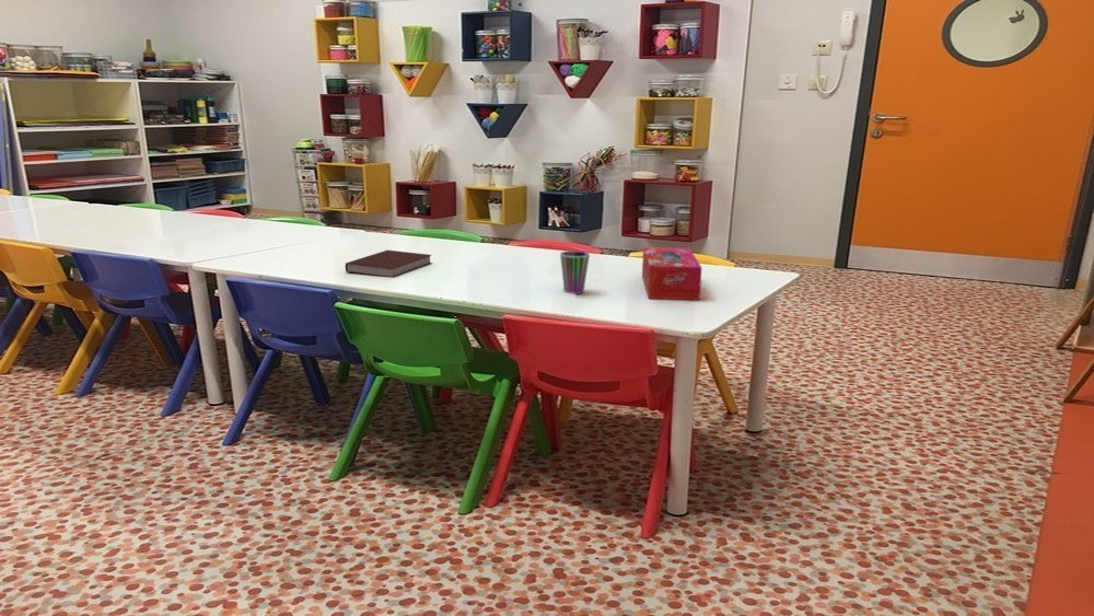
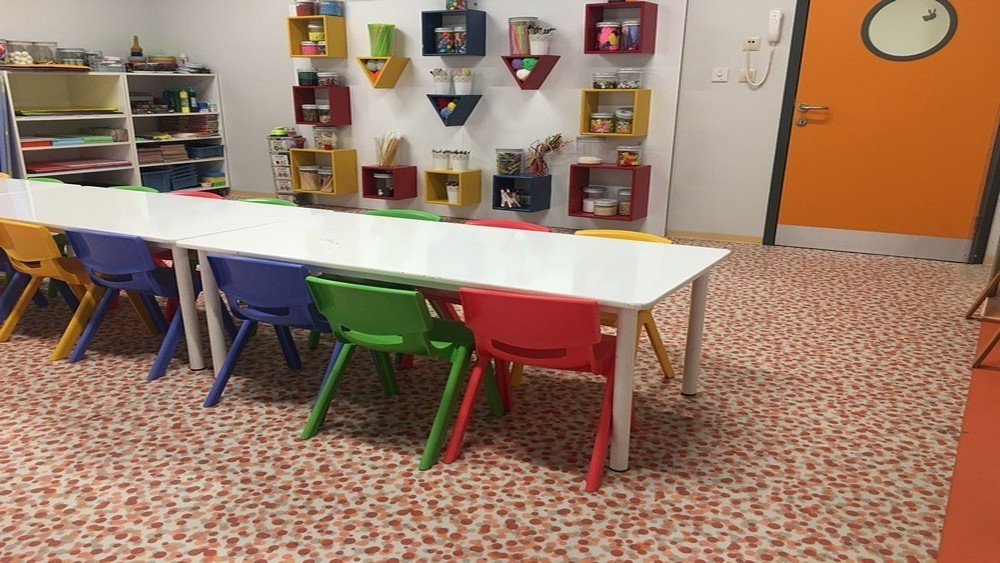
- tissue box (670, 271)
- notebook (389, 263)
- cup (574, 272)
